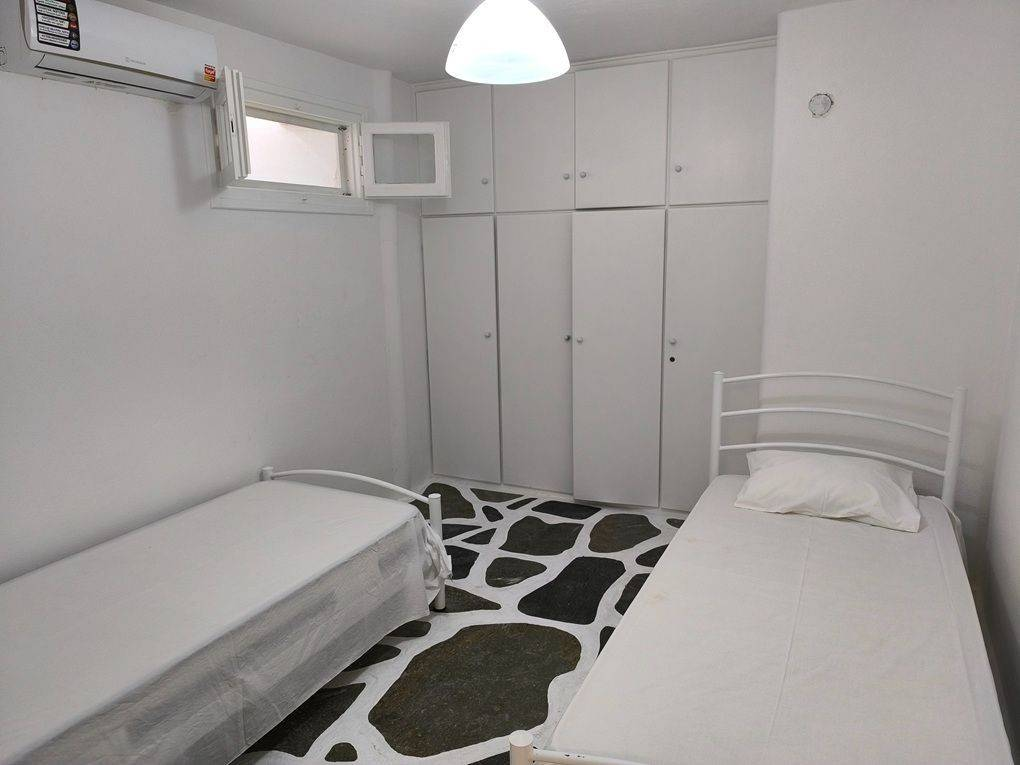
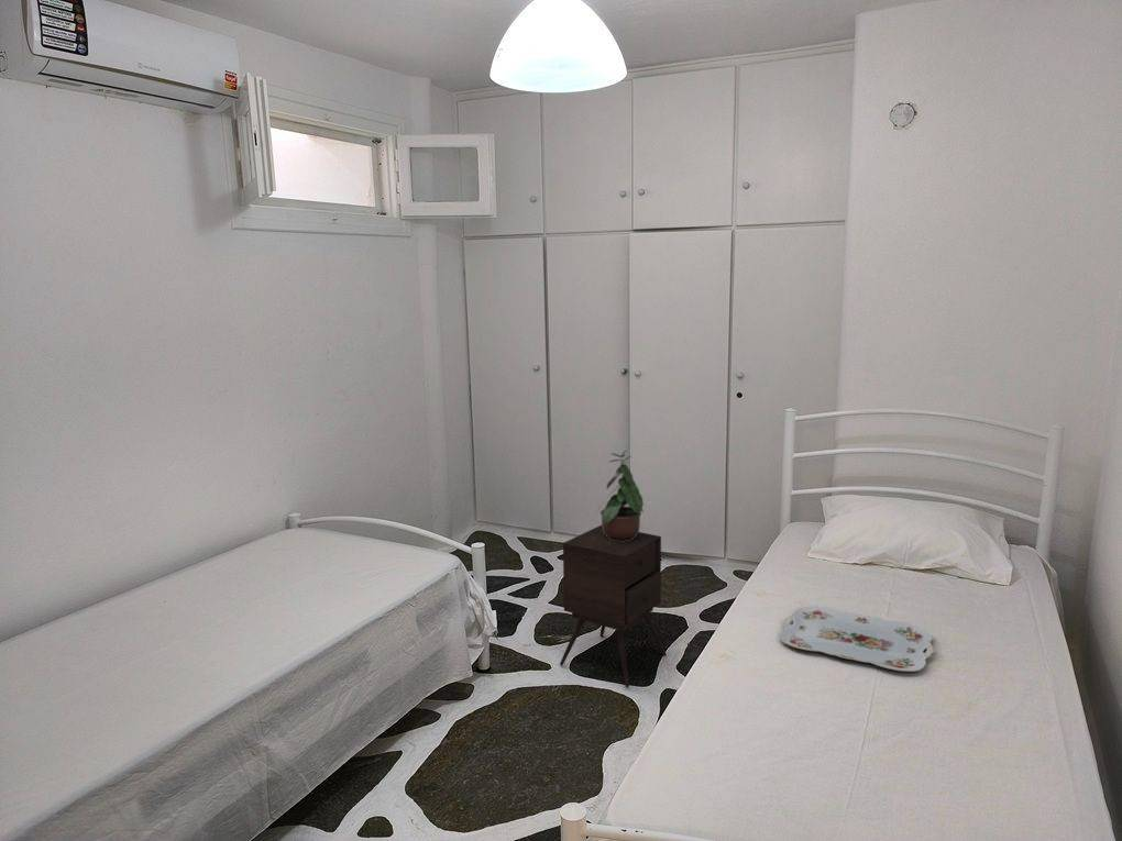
+ potted plant (622, 494)
+ side table (614, 600)
+ serving tray (855, 637)
